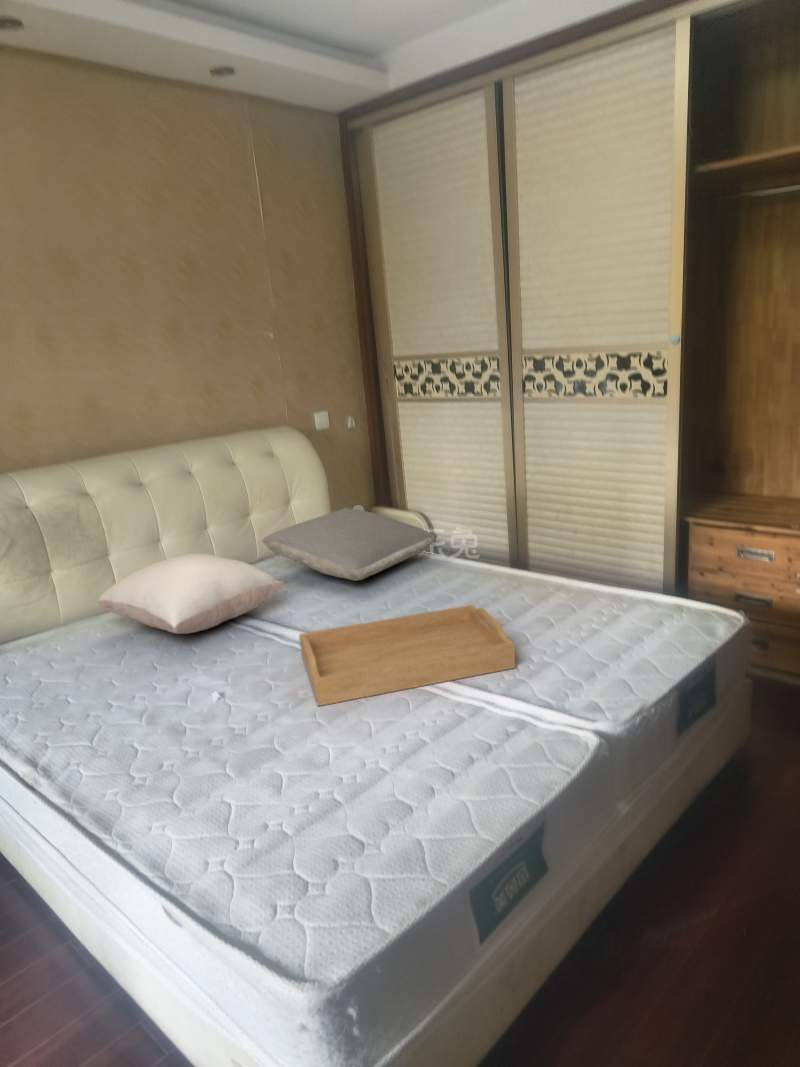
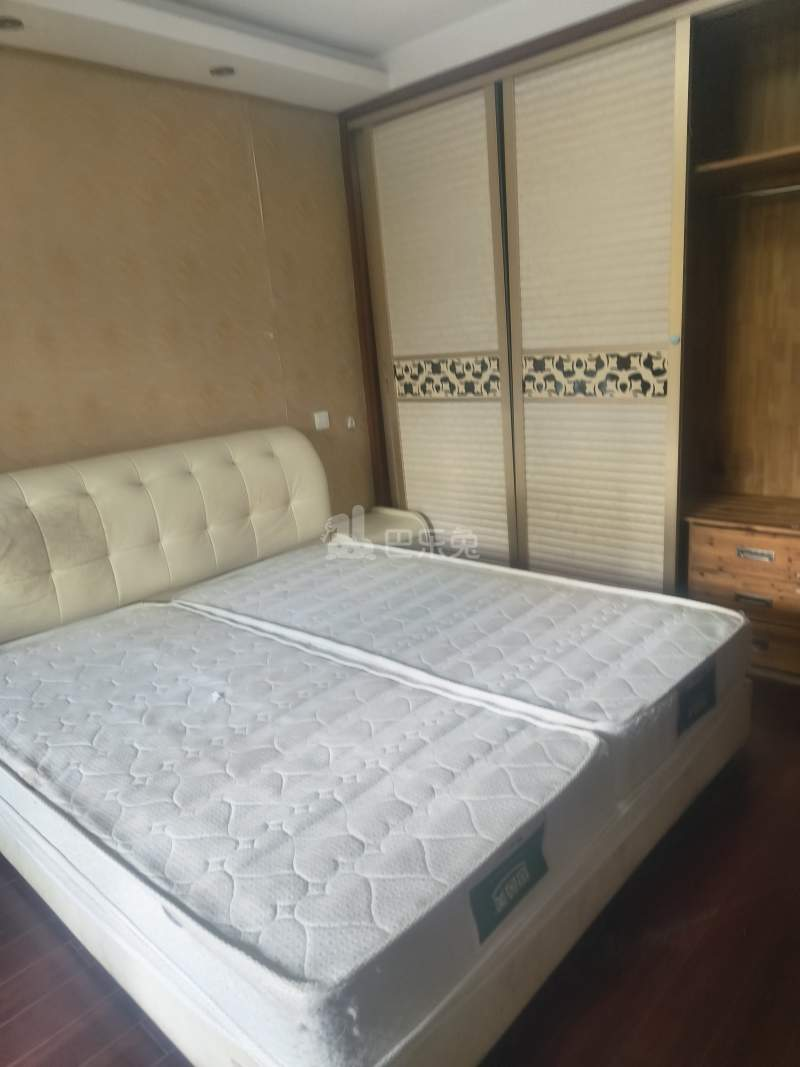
- pillow (190, 590)
- pillow (350, 542)
- serving tray (402, 646)
